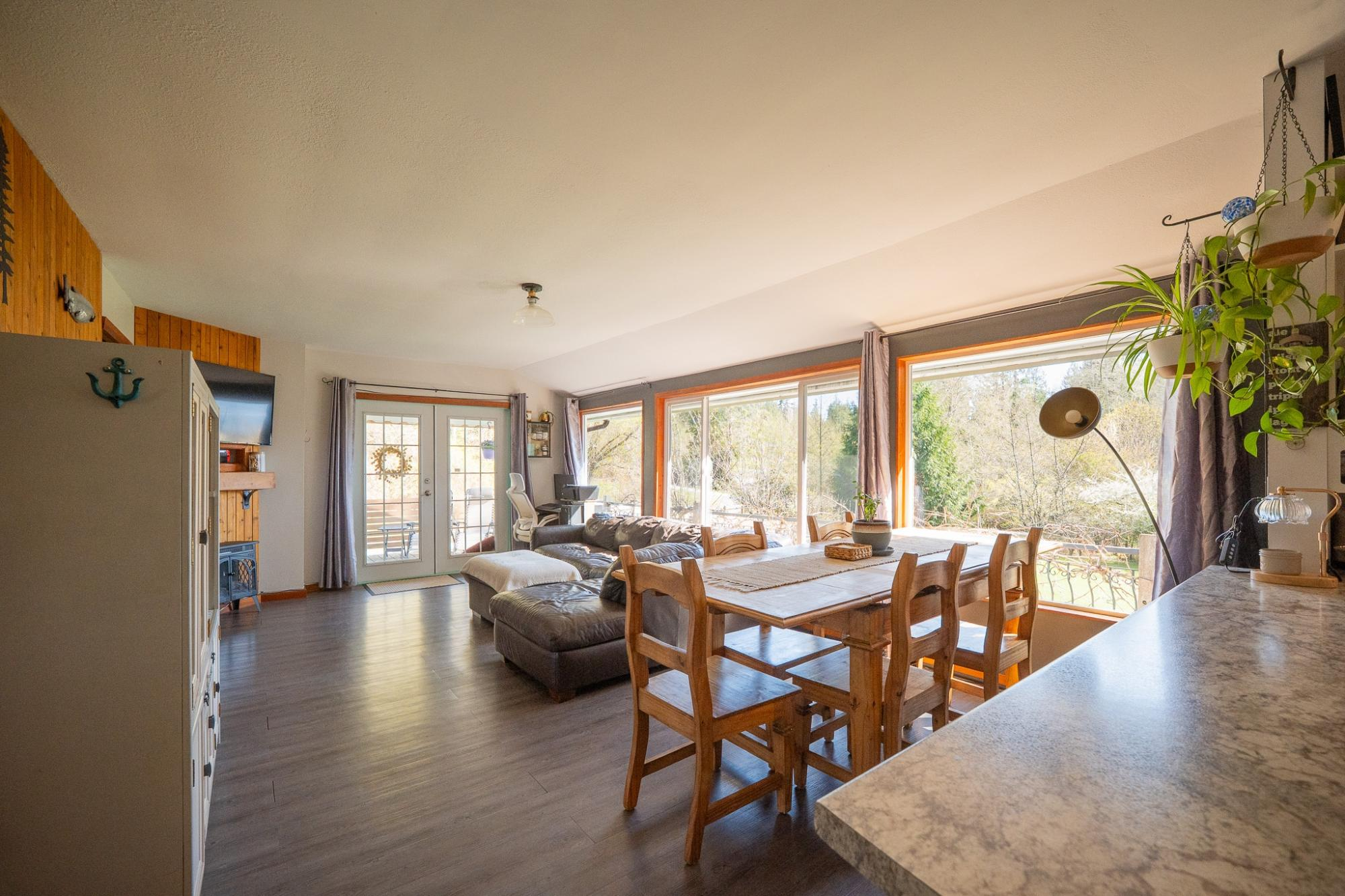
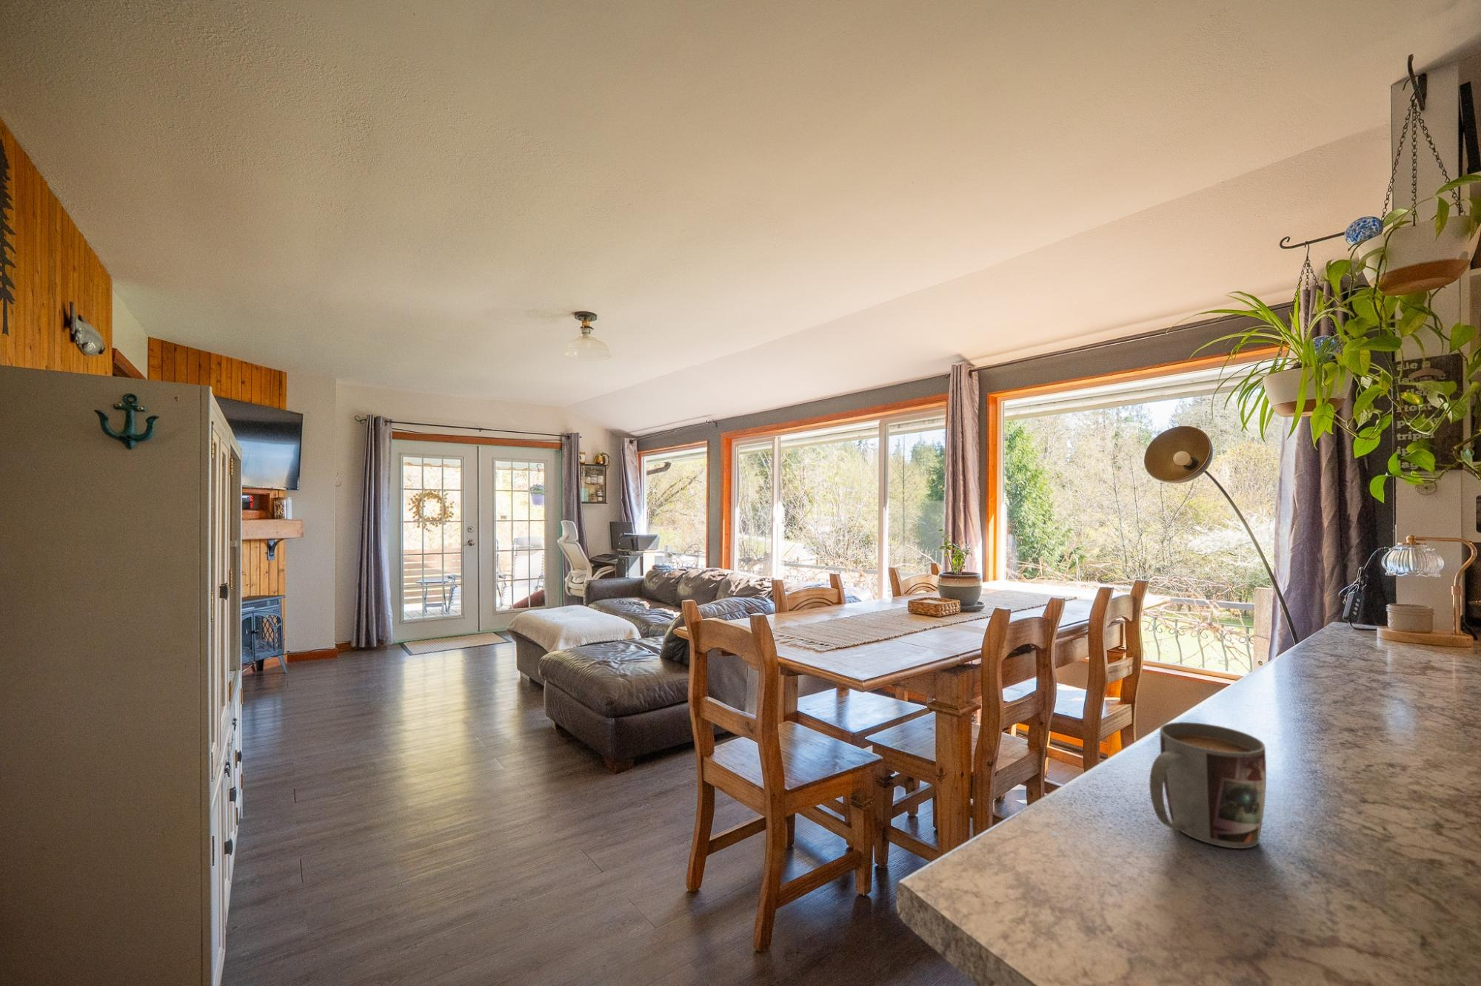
+ mug (1199, 786)
